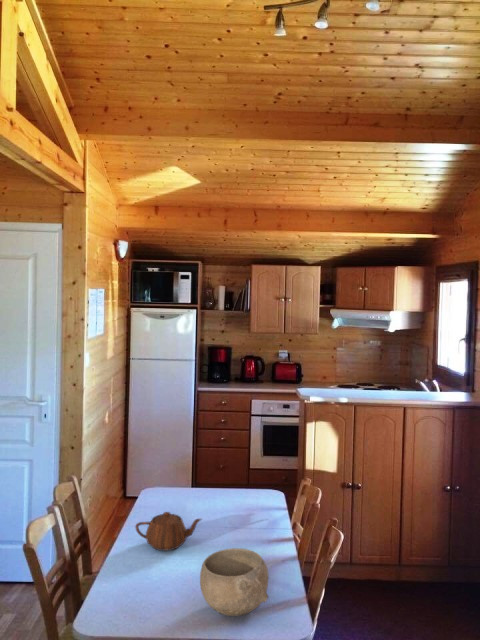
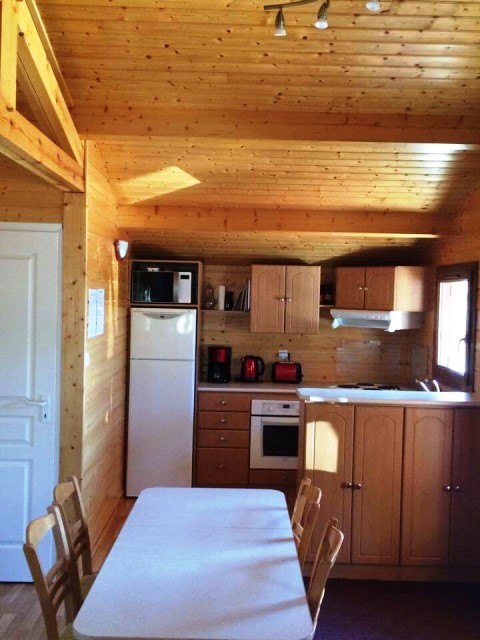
- bowl (234, 583)
- teapot (168, 528)
